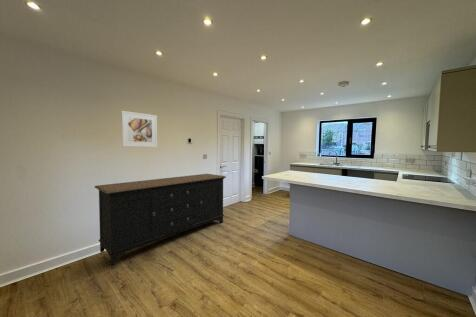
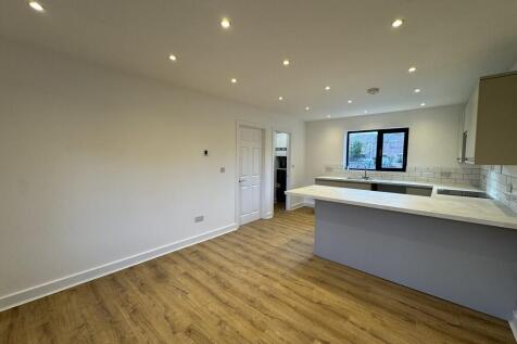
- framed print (140, 130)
- sideboard (172, 208)
